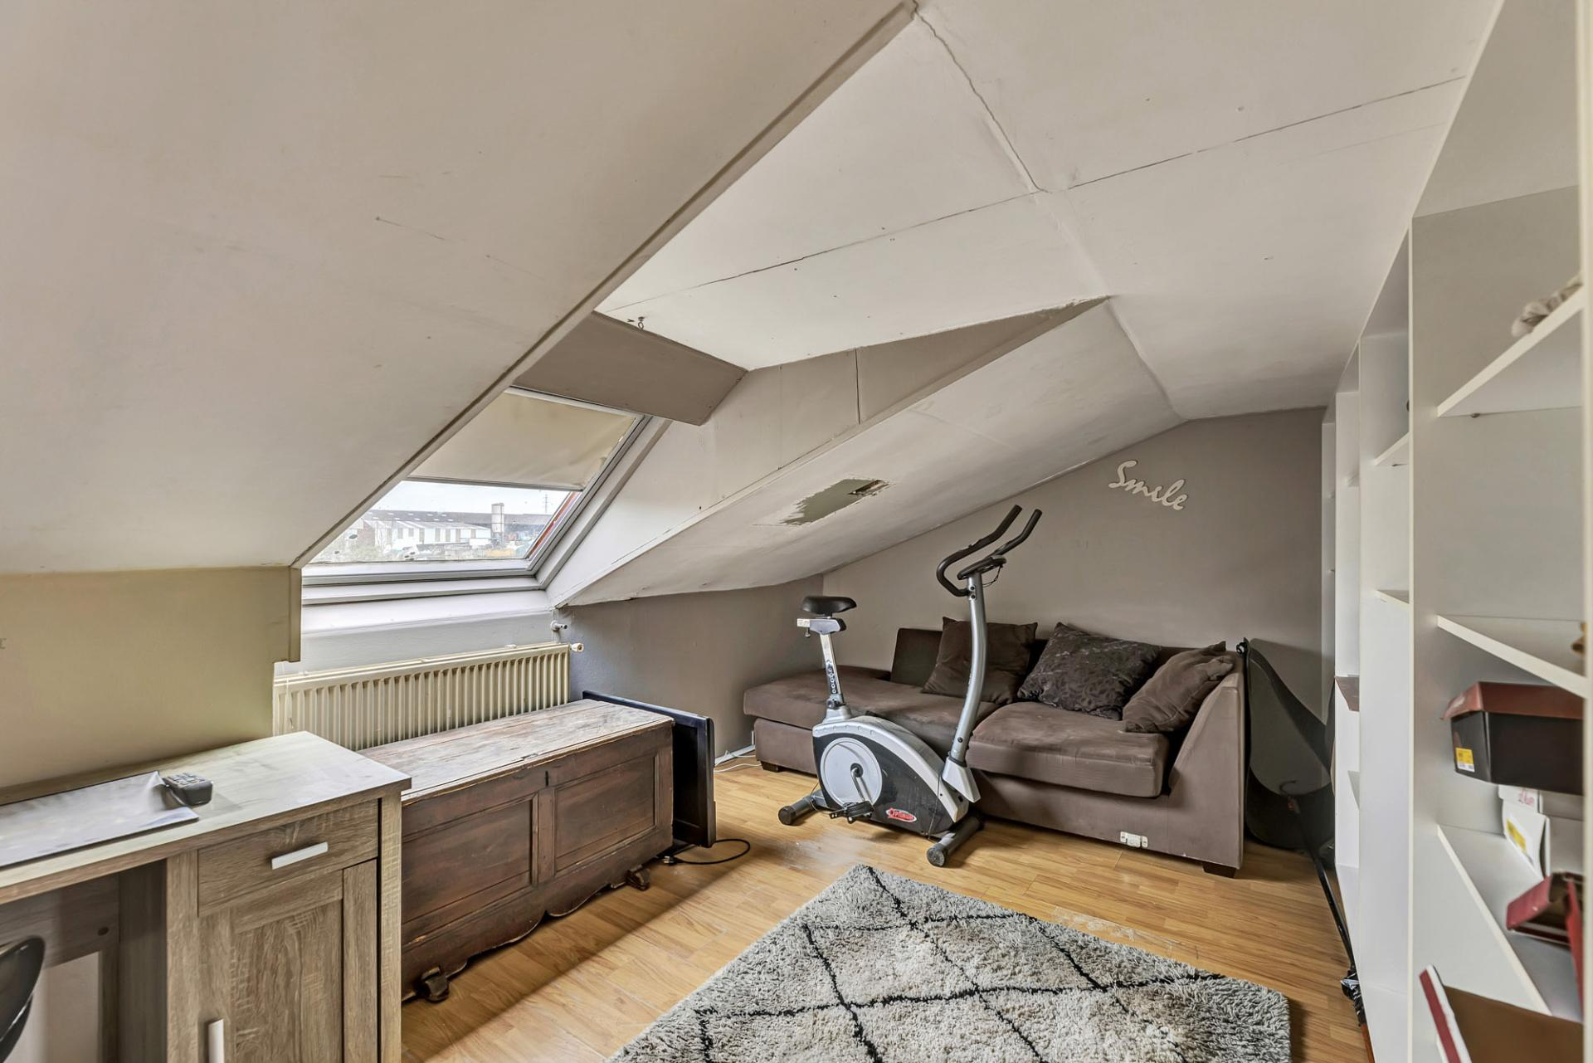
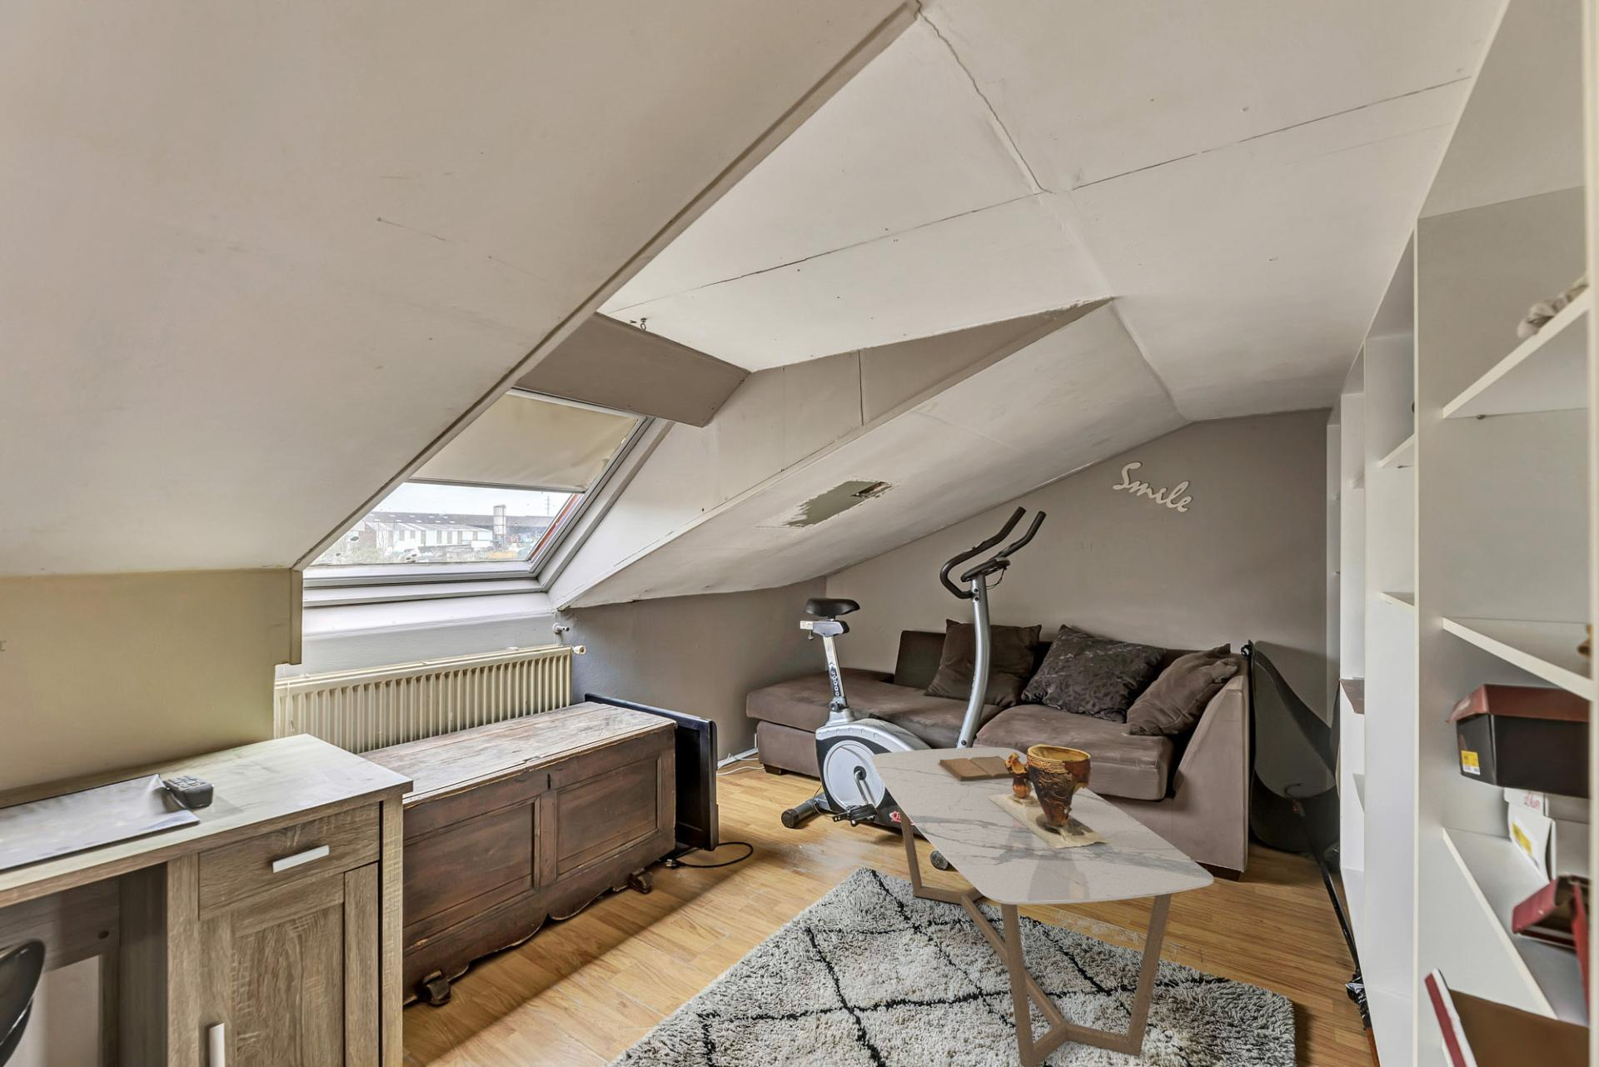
+ clay pot (1041, 779)
+ coffee table (1005, 880)
+ book (980, 767)
